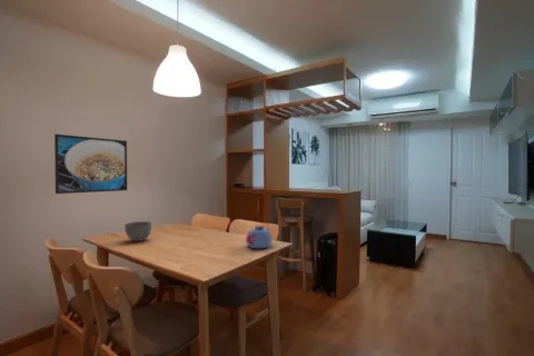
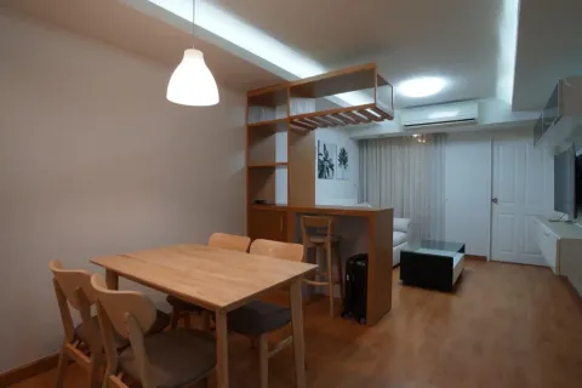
- bowl (138, 231)
- teapot (259, 236)
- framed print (93, 165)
